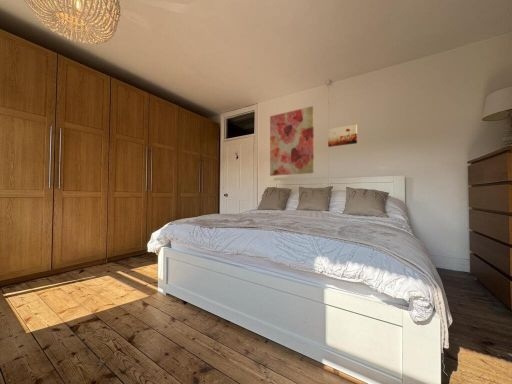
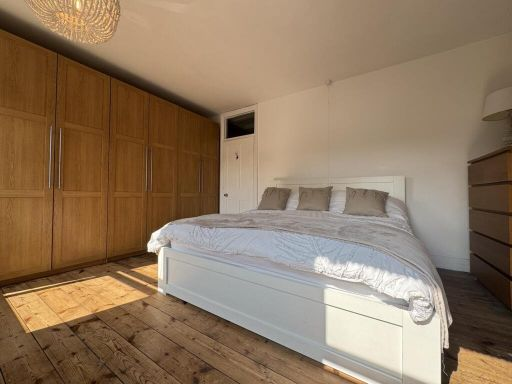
- wall art (290, 143)
- wall art (342, 136)
